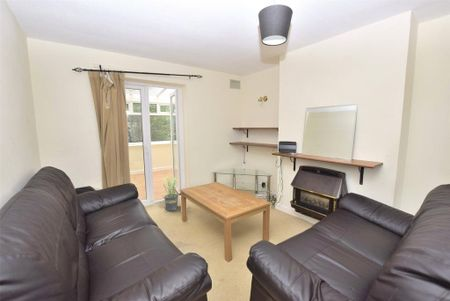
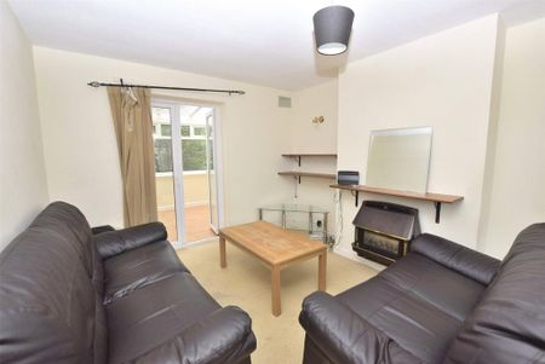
- potted plant (170, 189)
